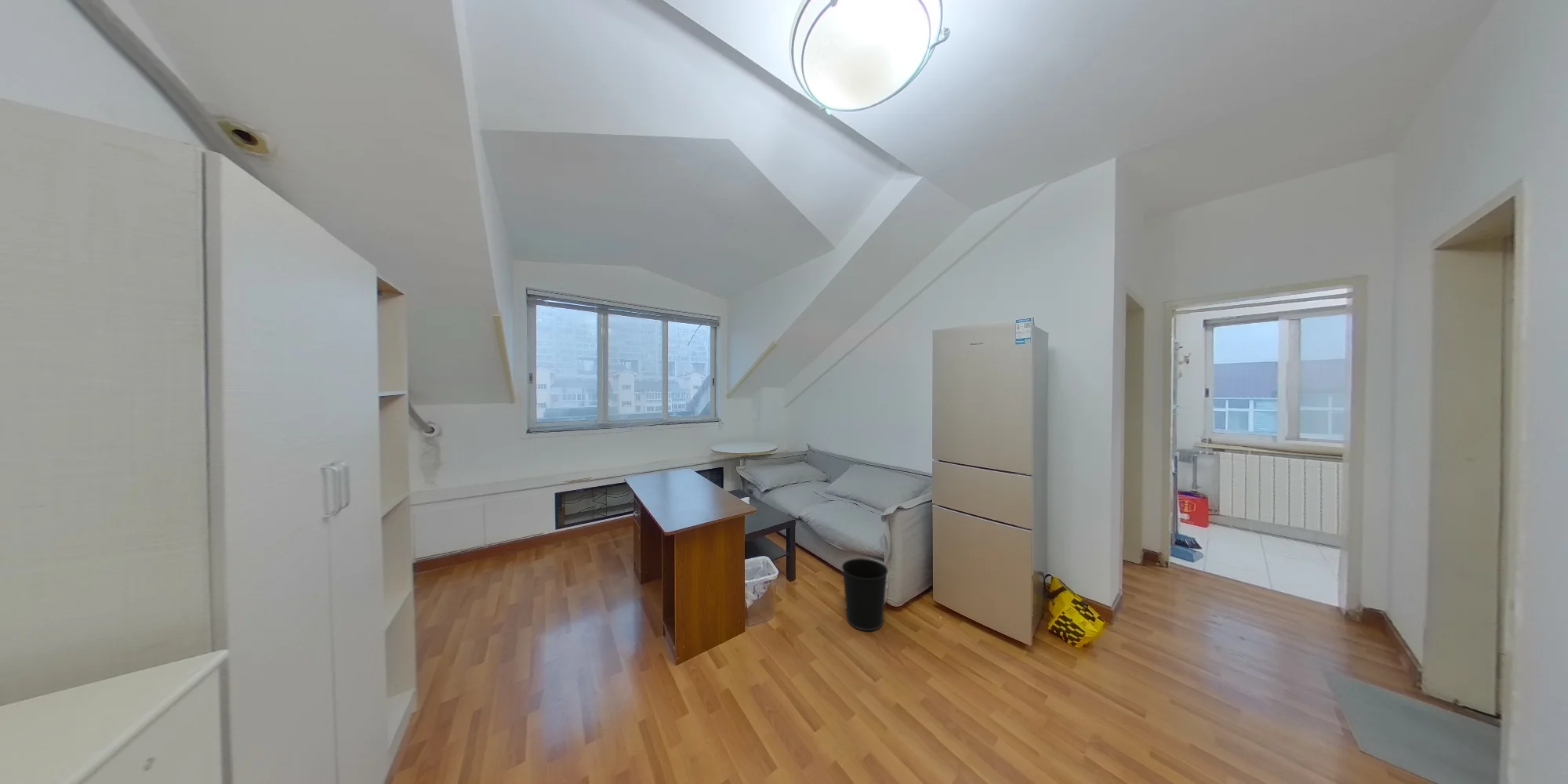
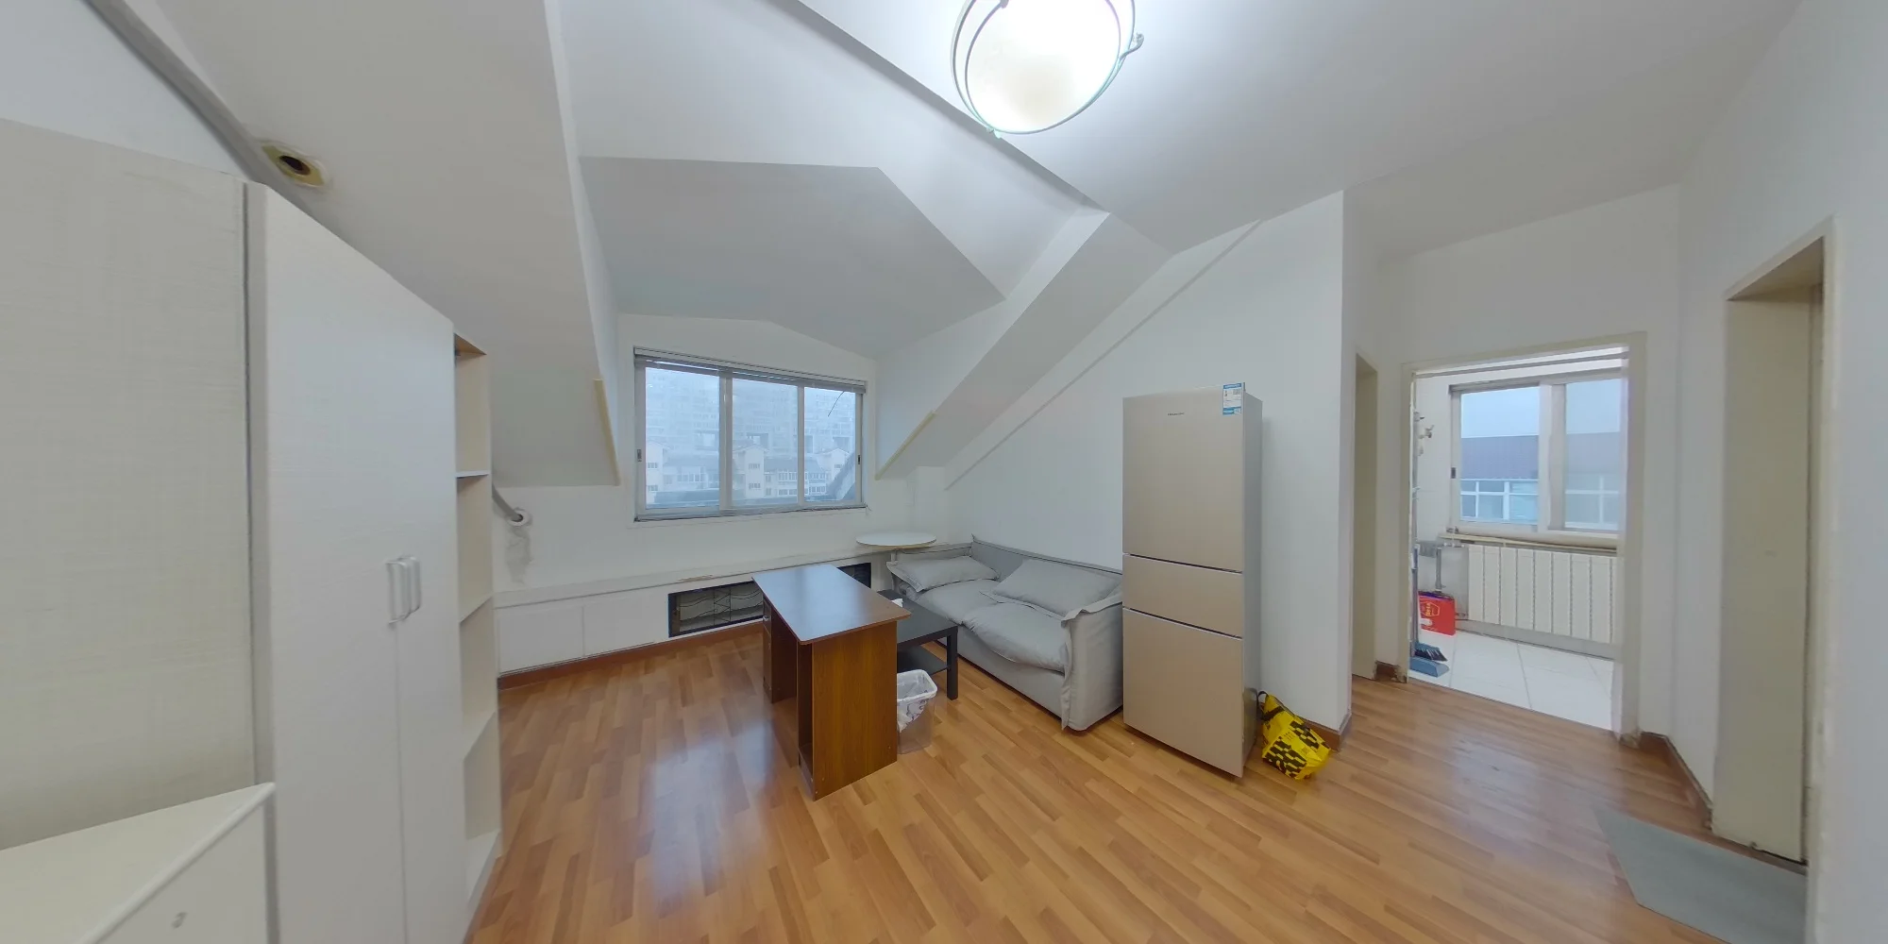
- wastebasket (864, 593)
